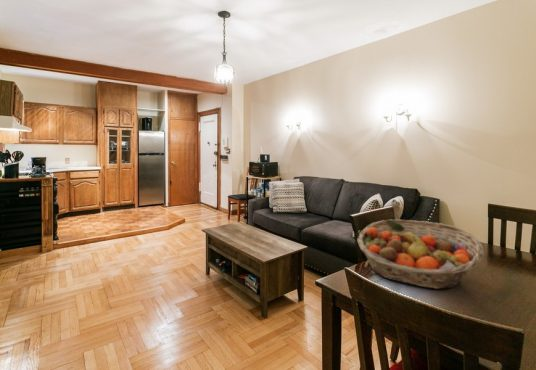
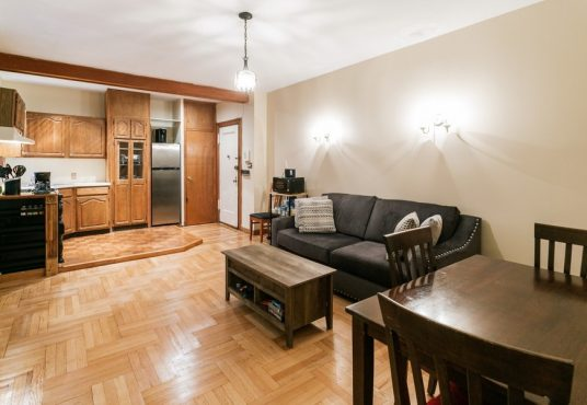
- fruit basket (414, 250)
